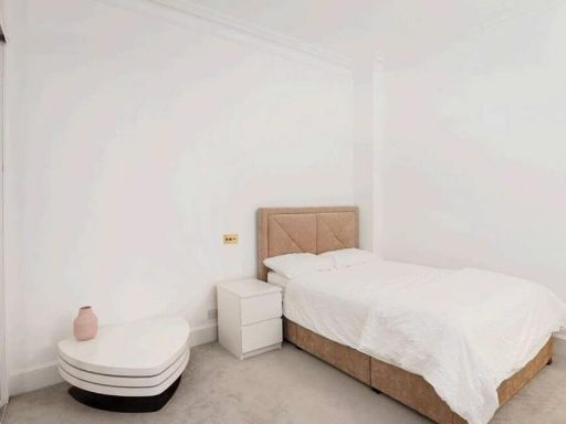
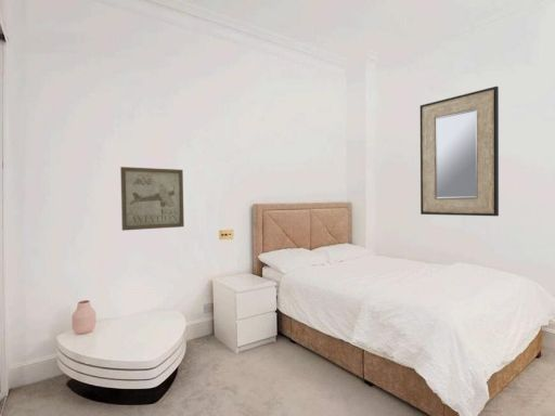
+ wall art (153, 198)
+ home mirror (455, 156)
